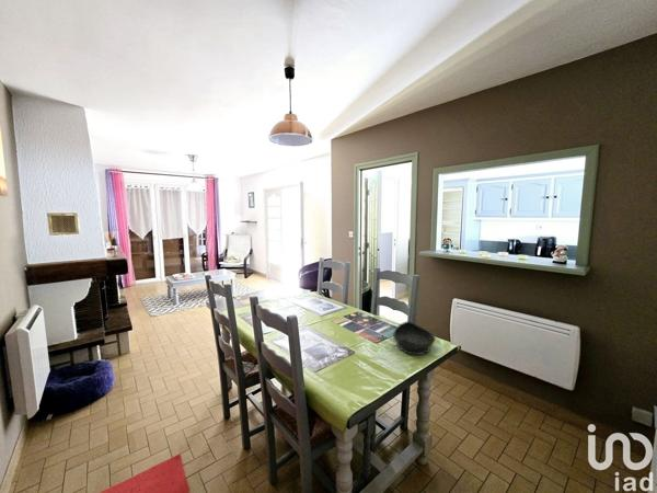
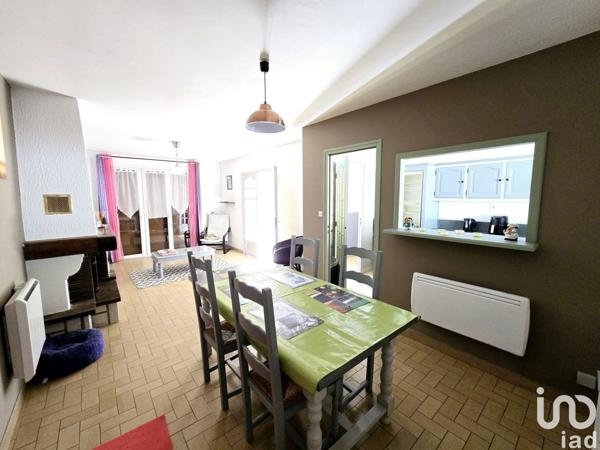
- bowl (412, 336)
